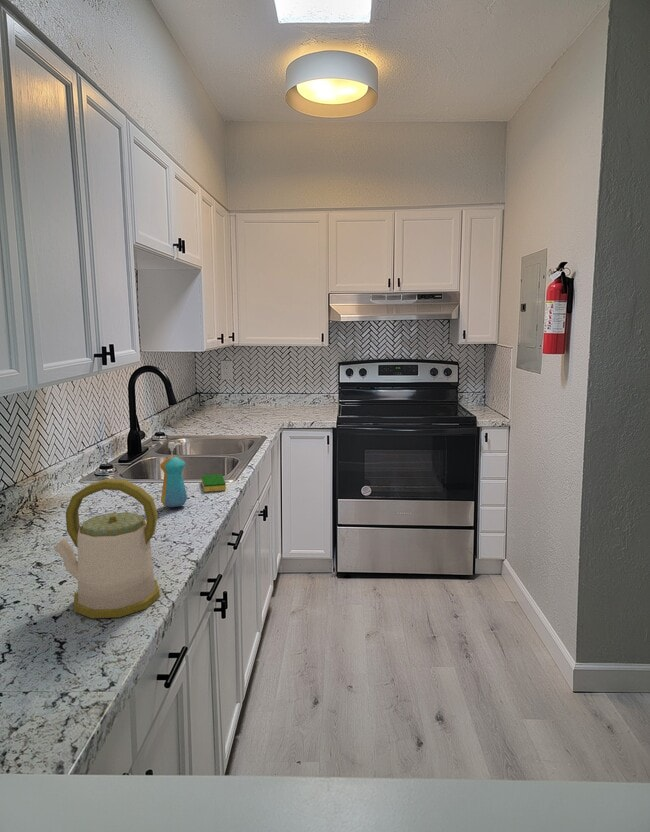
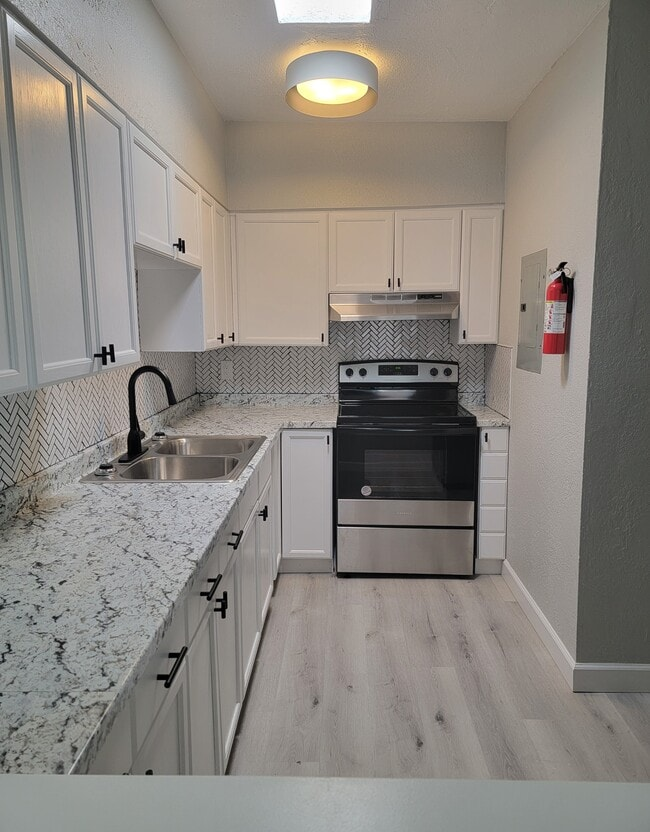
- soap dispenser (173, 474)
- kettle (105, 540)
- dish sponge (213, 482)
